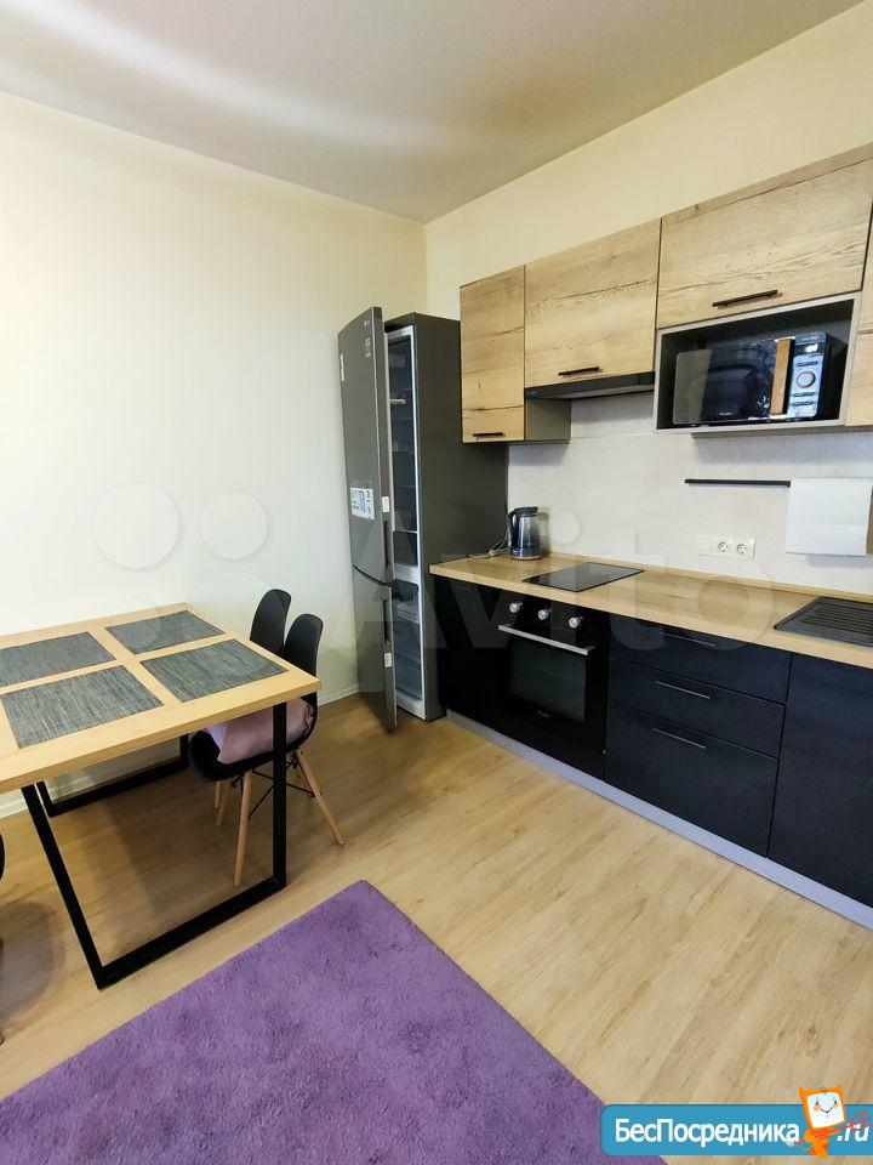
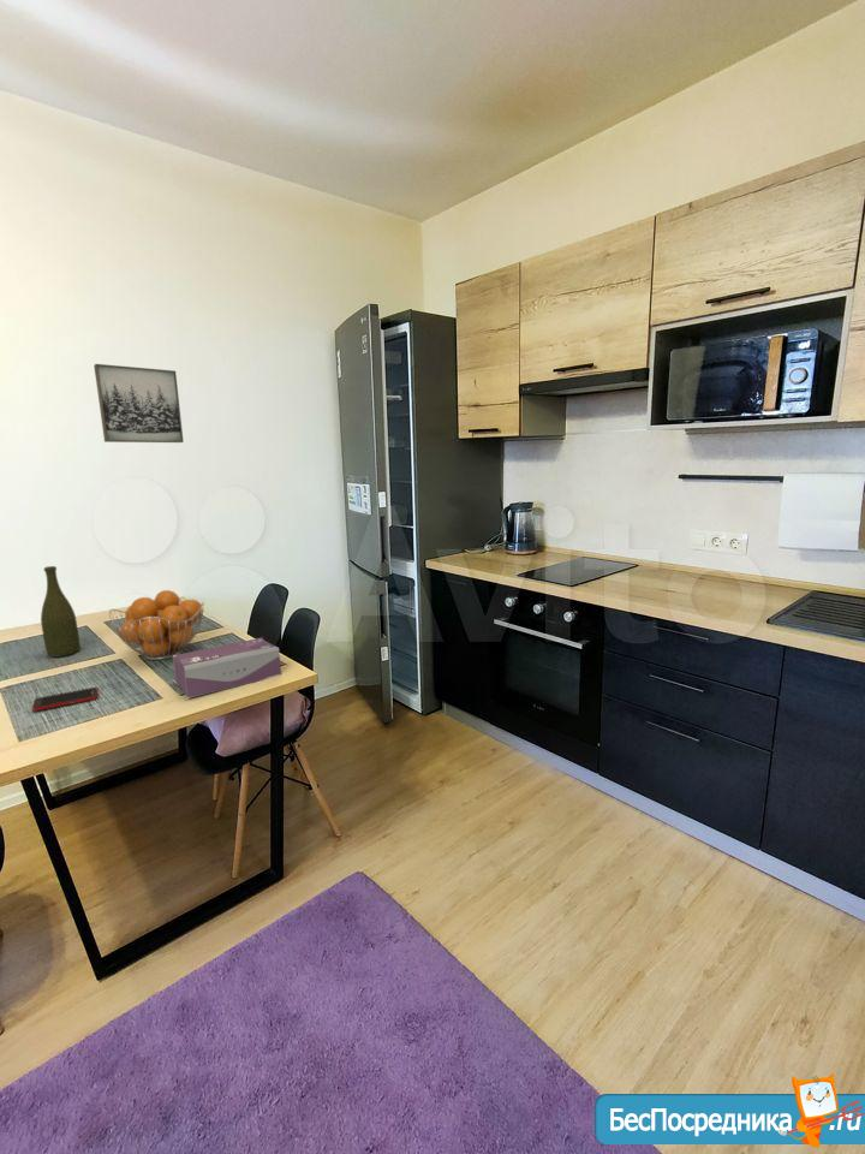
+ bottle (56, 611)
+ tissue box (227, 664)
+ wall art (141, 405)
+ cell phone (66, 698)
+ fruit basket (160, 624)
